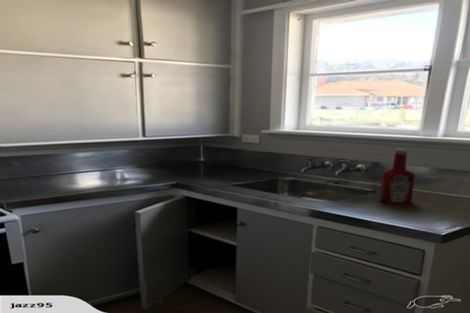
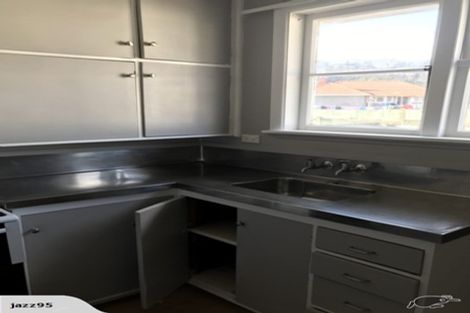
- soap bottle (398, 175)
